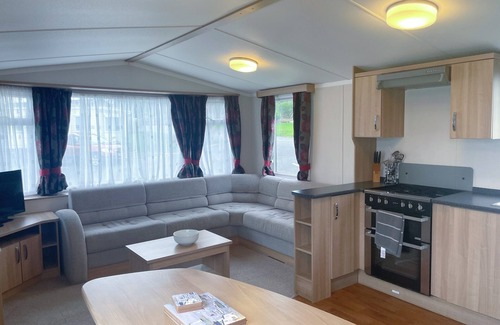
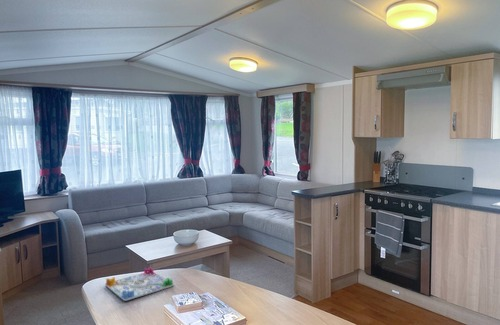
+ board game (139, 282)
